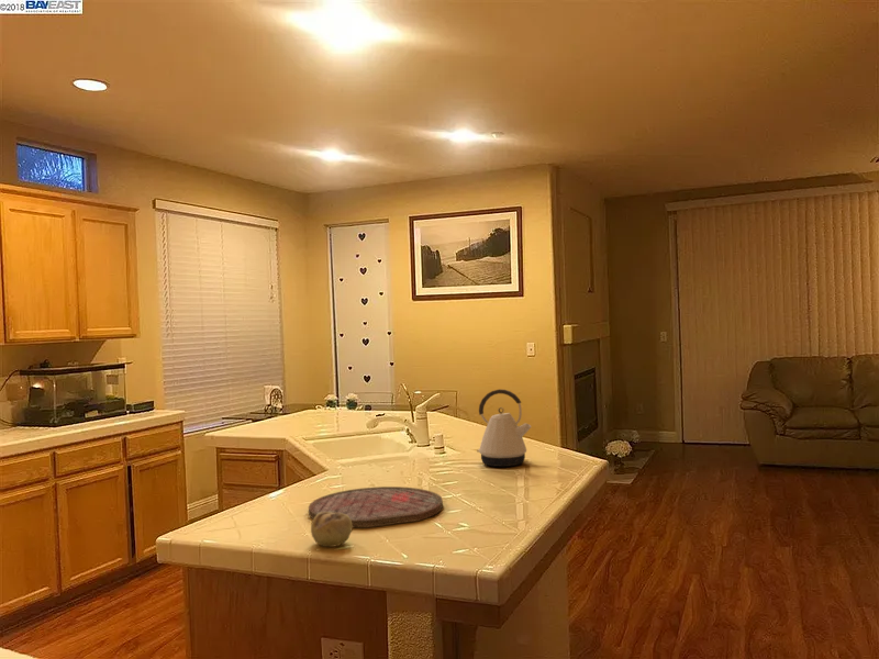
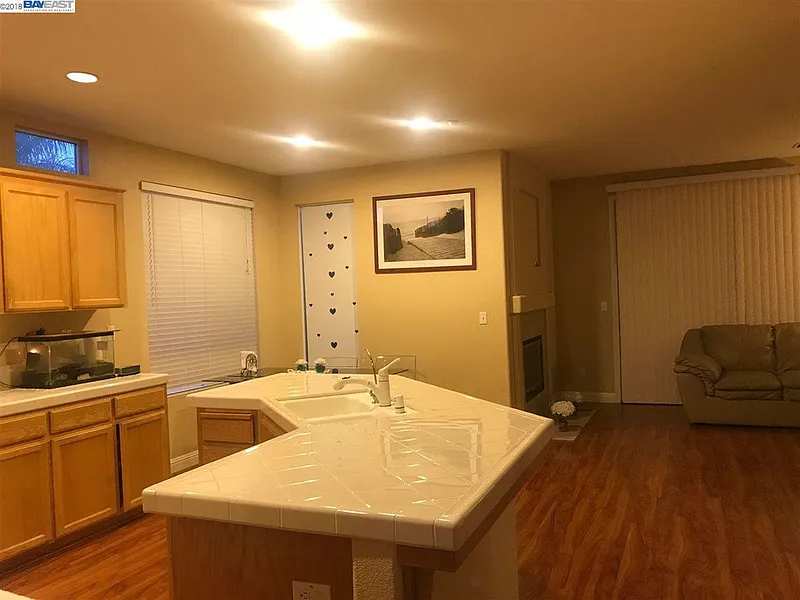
- cutting board (376, 505)
- fruit (330, 528)
- kettle (503, 426)
